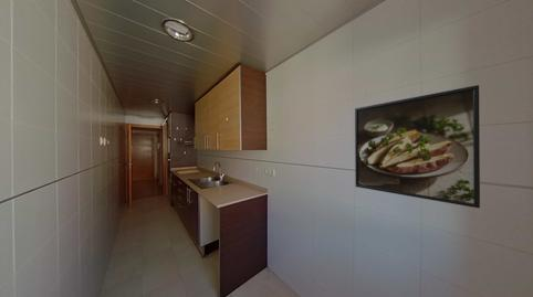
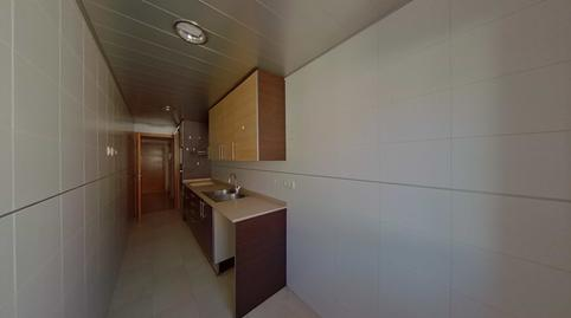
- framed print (404, 147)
